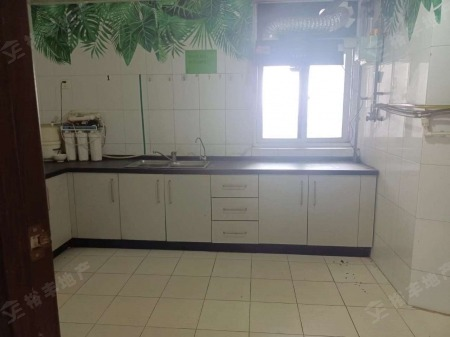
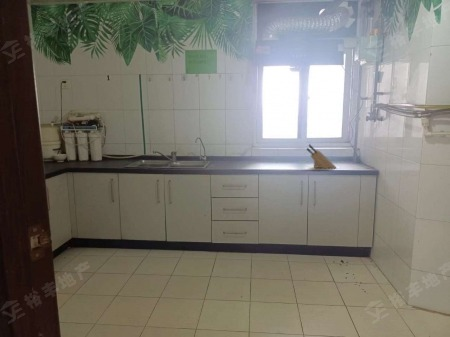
+ knife block (321, 155)
